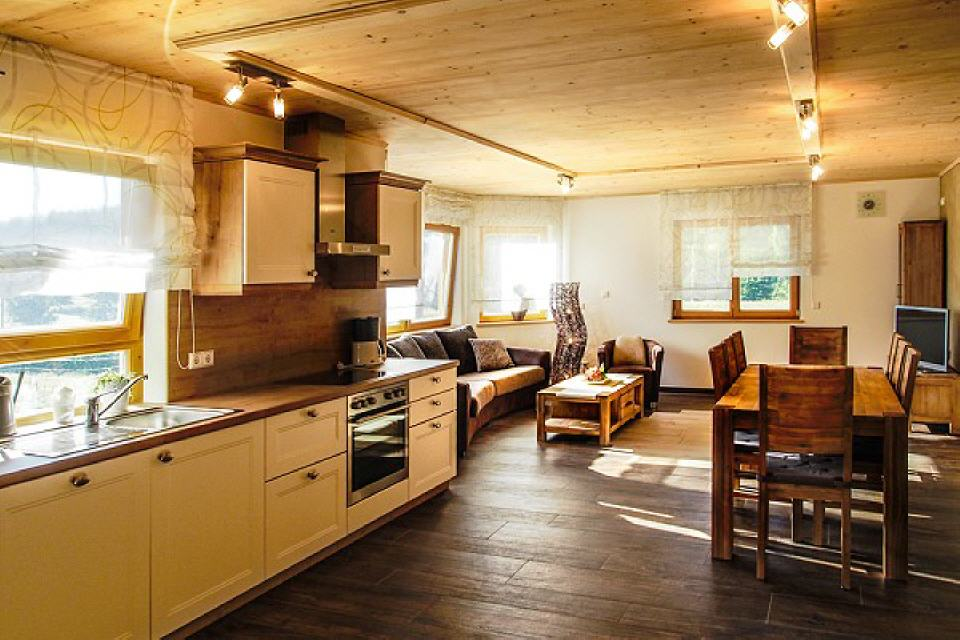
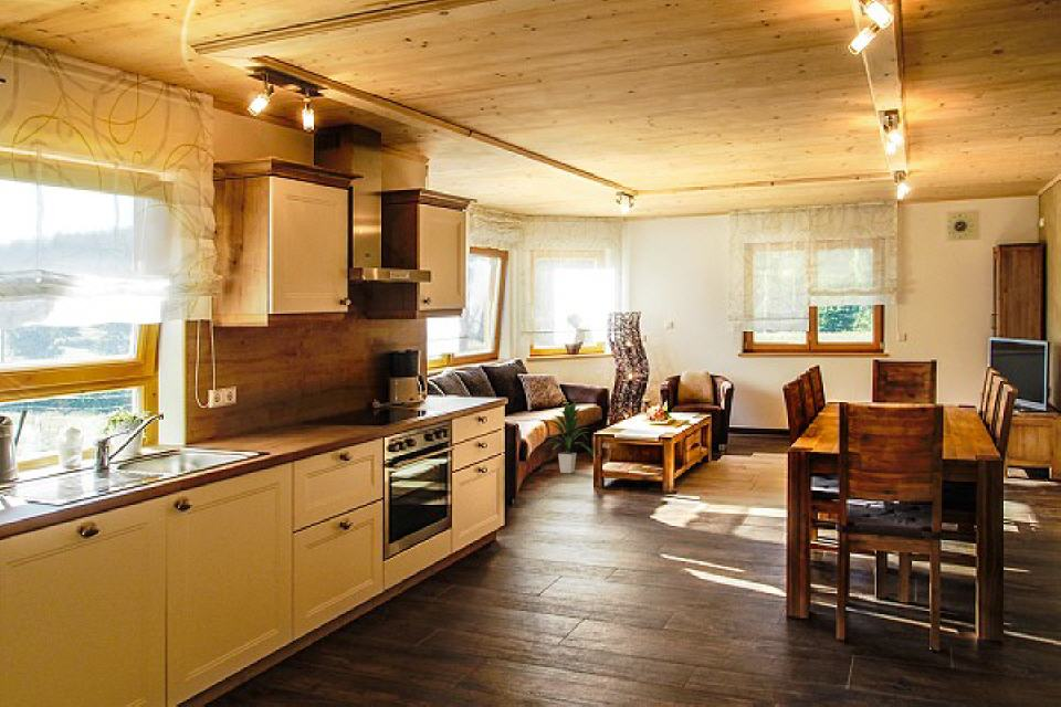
+ indoor plant (568, 436)
